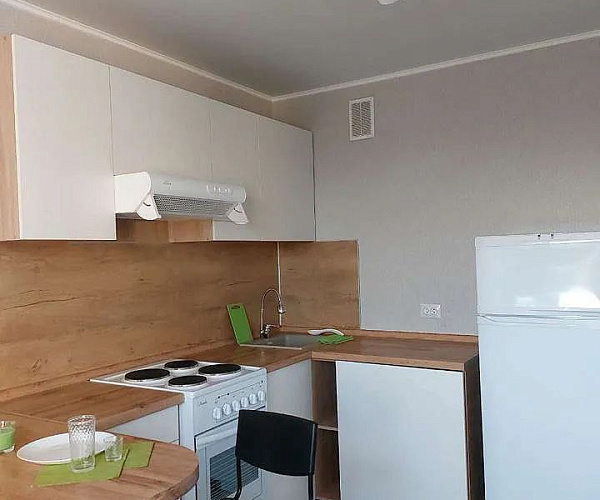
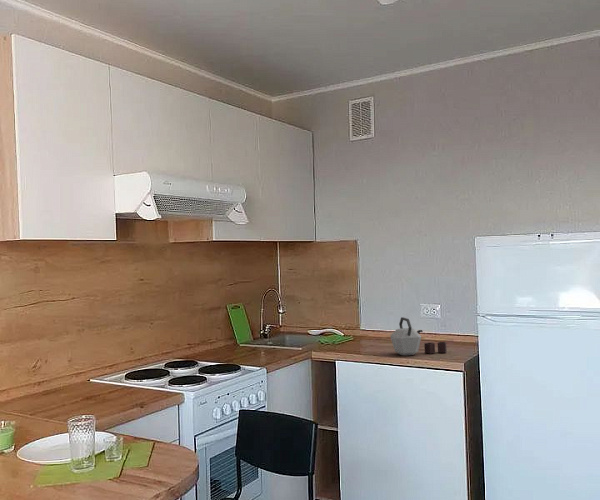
+ kettle (419, 335)
